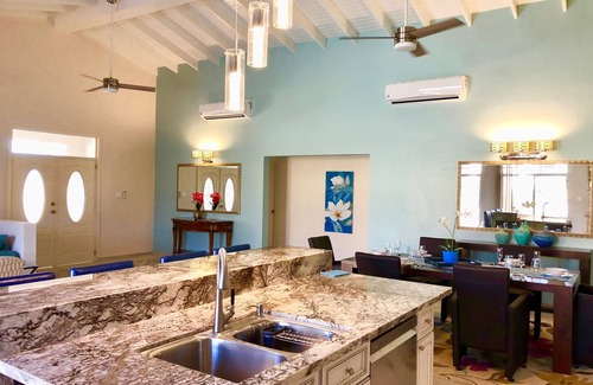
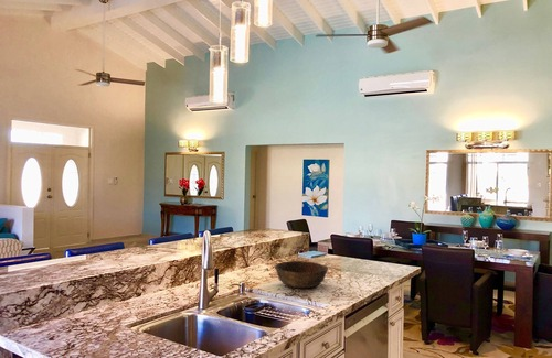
+ bowl (300, 275)
